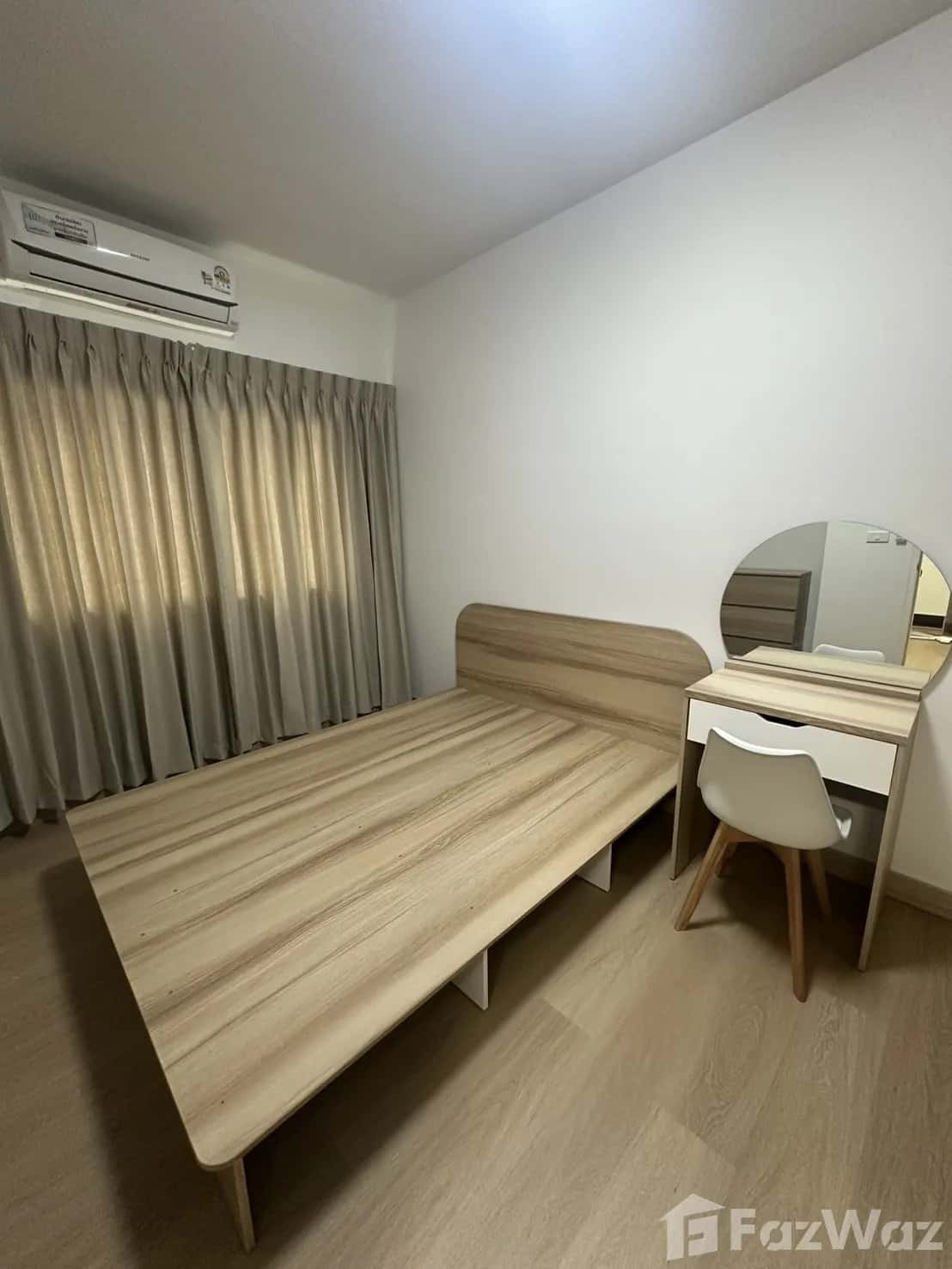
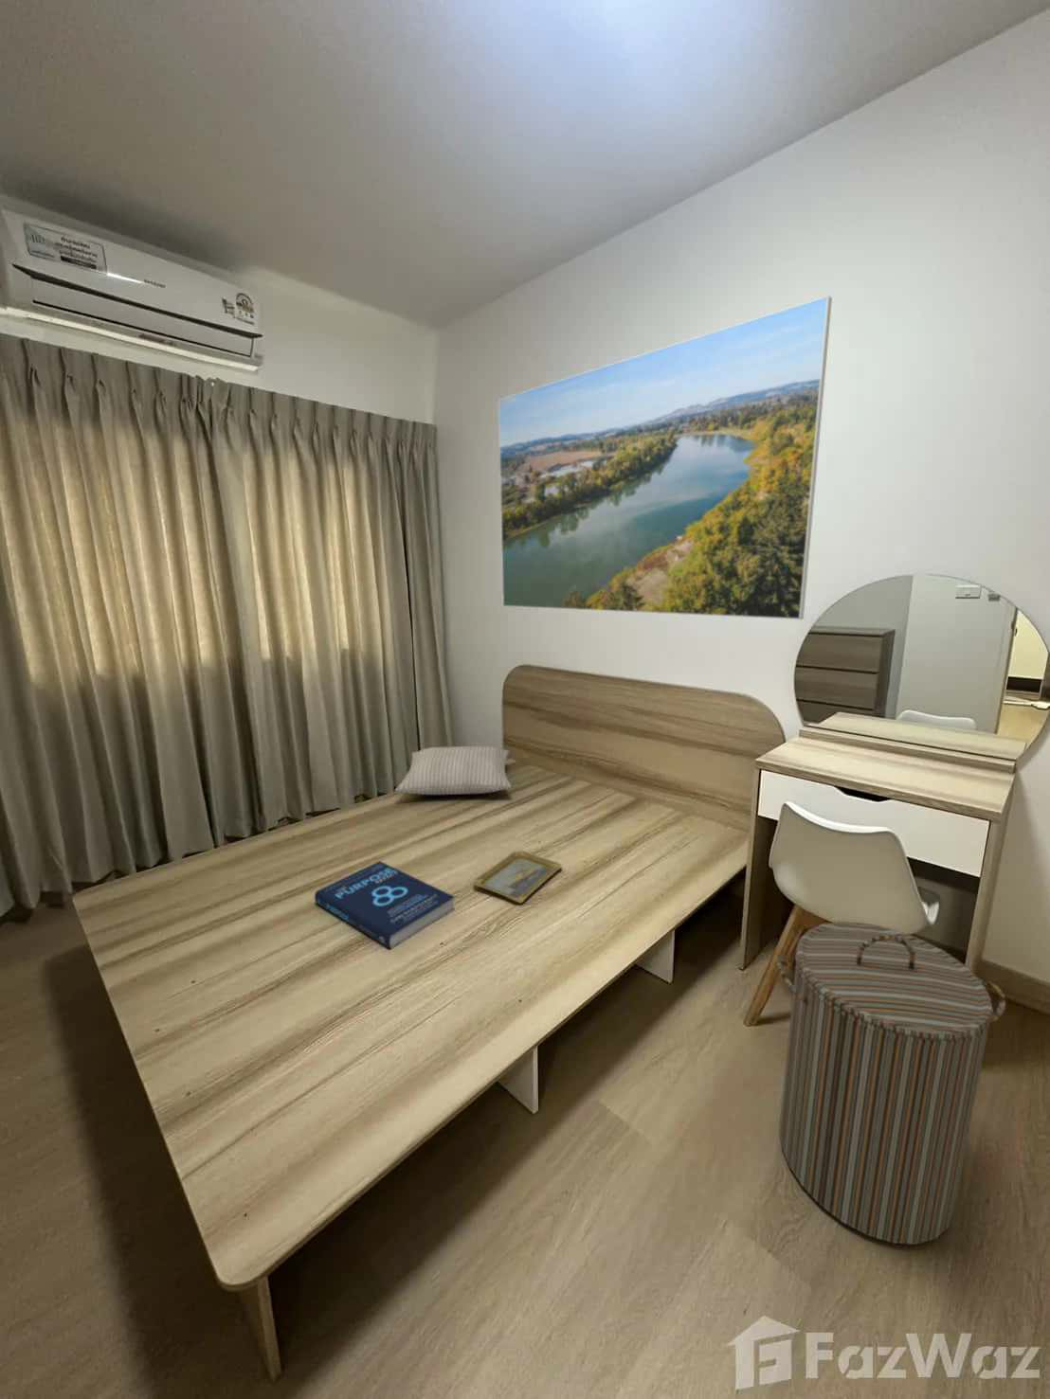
+ tray (518, 874)
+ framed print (625, 491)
+ book (384, 901)
+ pillow (457, 770)
+ laundry hamper (876, 1054)
